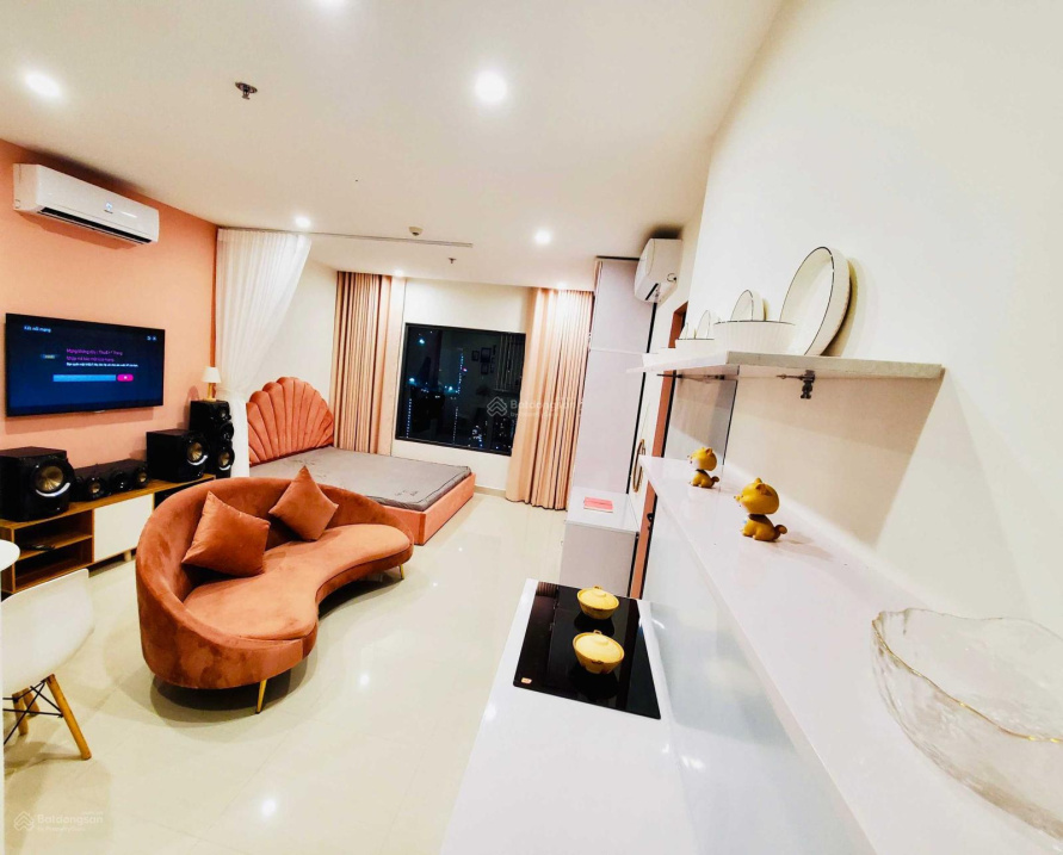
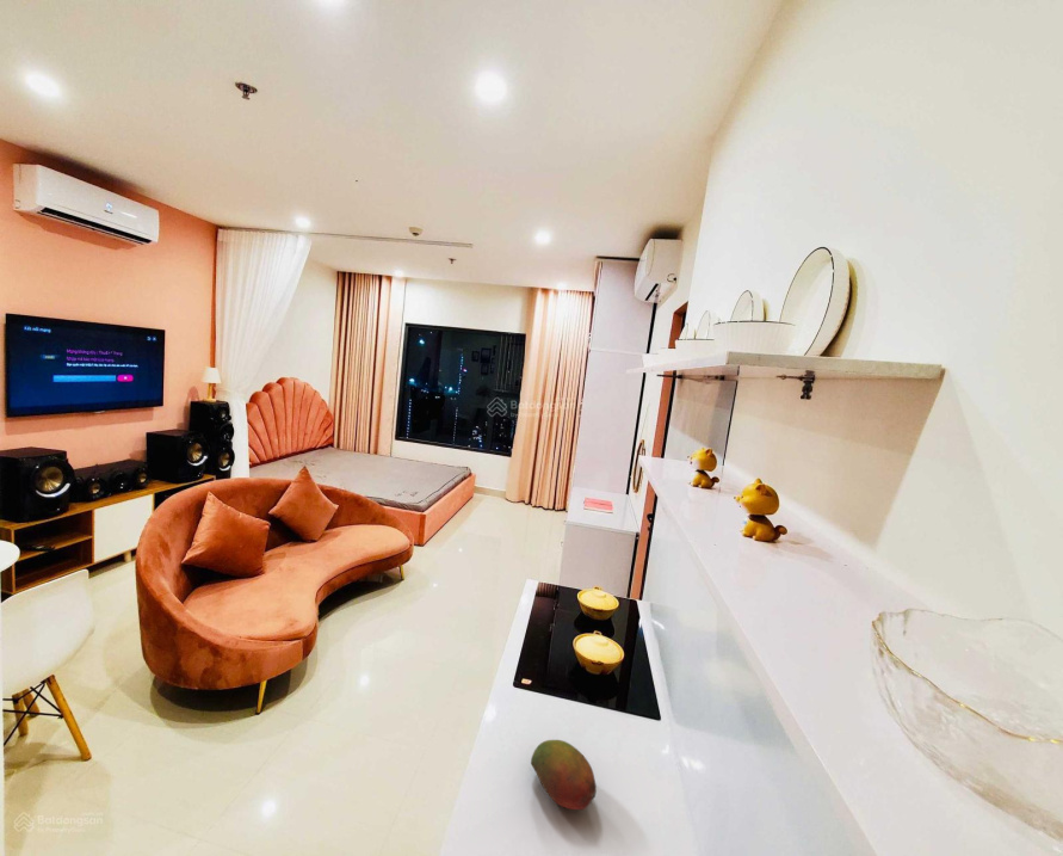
+ fruit (563, 771)
